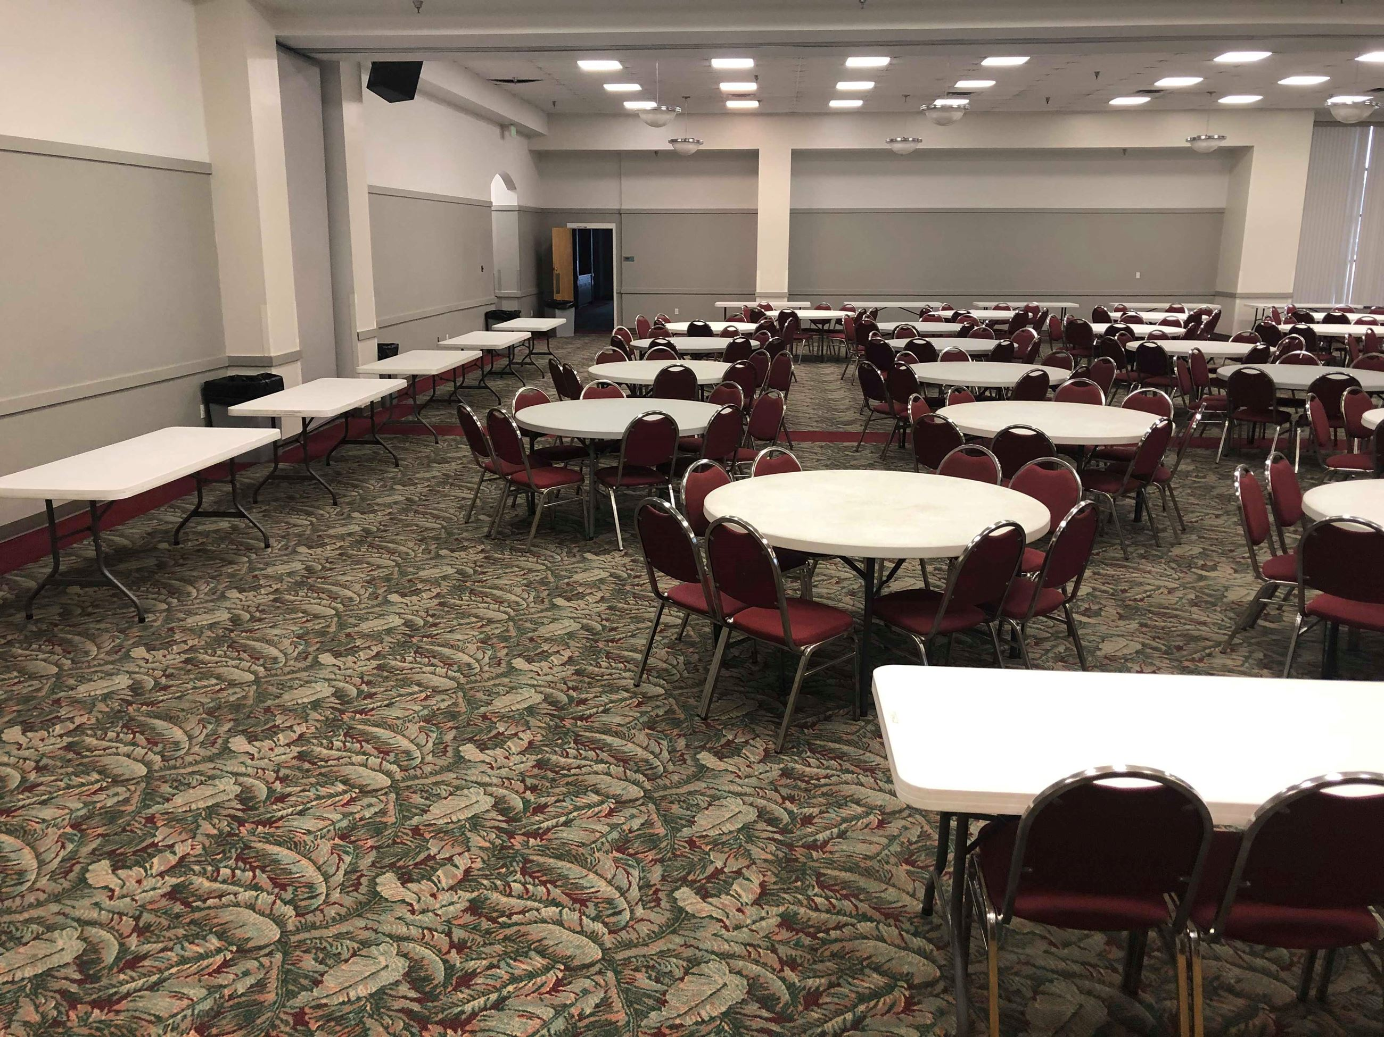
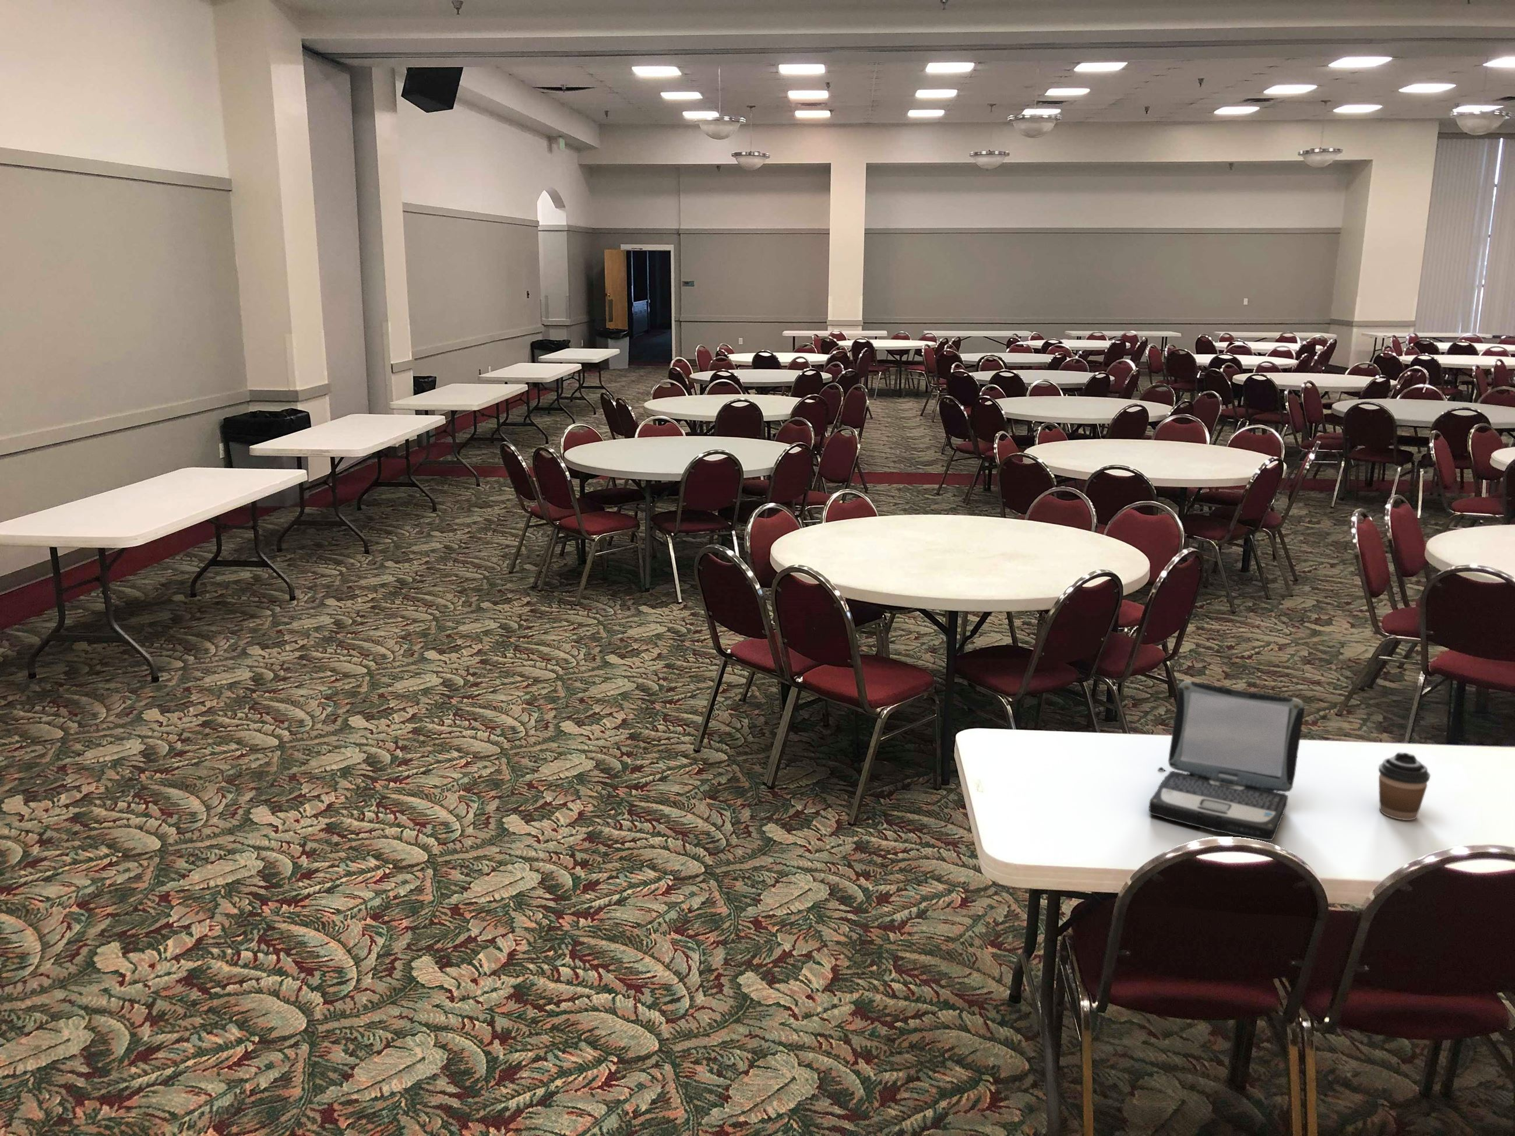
+ laptop (1224, 755)
+ coffee cup (1402, 785)
